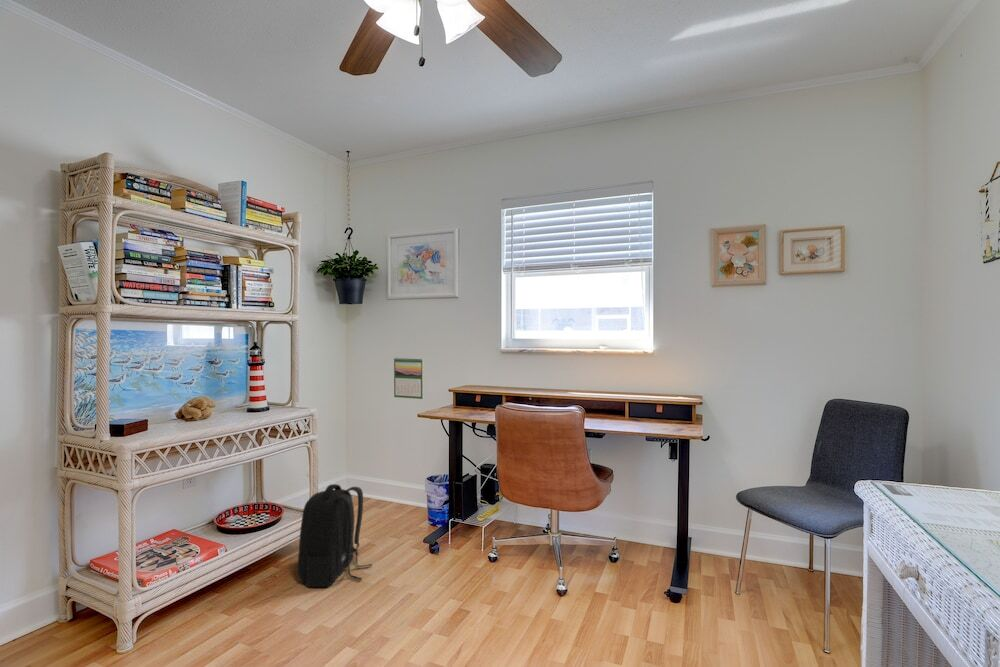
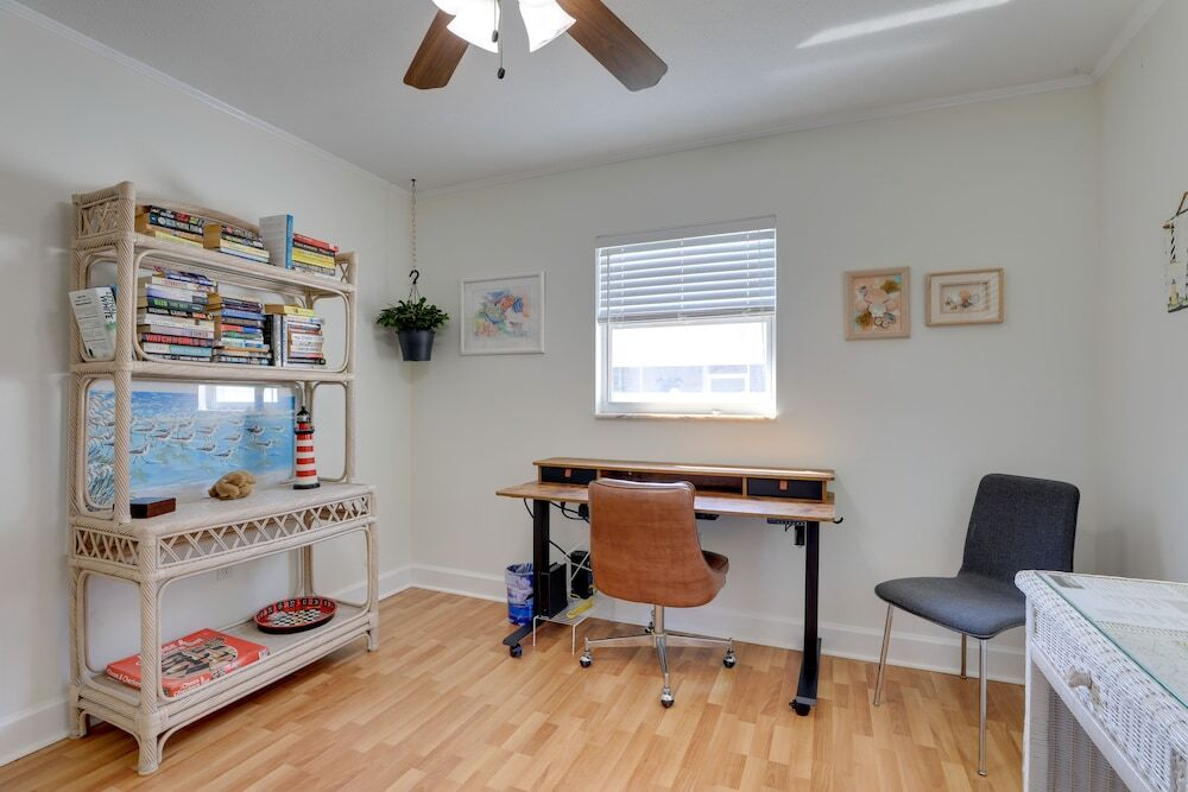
- calendar (408, 377)
- backpack (337, 528)
